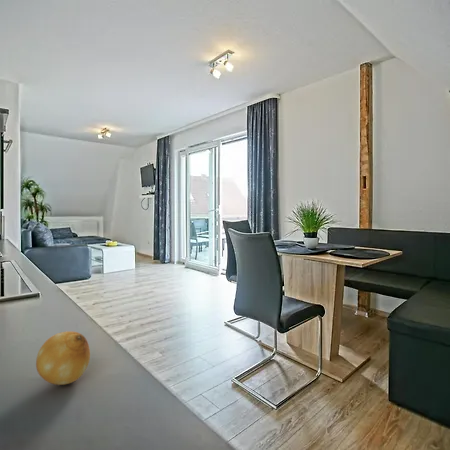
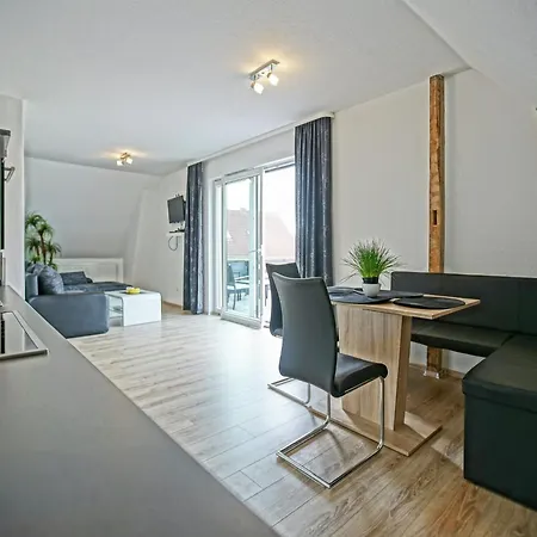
- fruit (64, 357)
